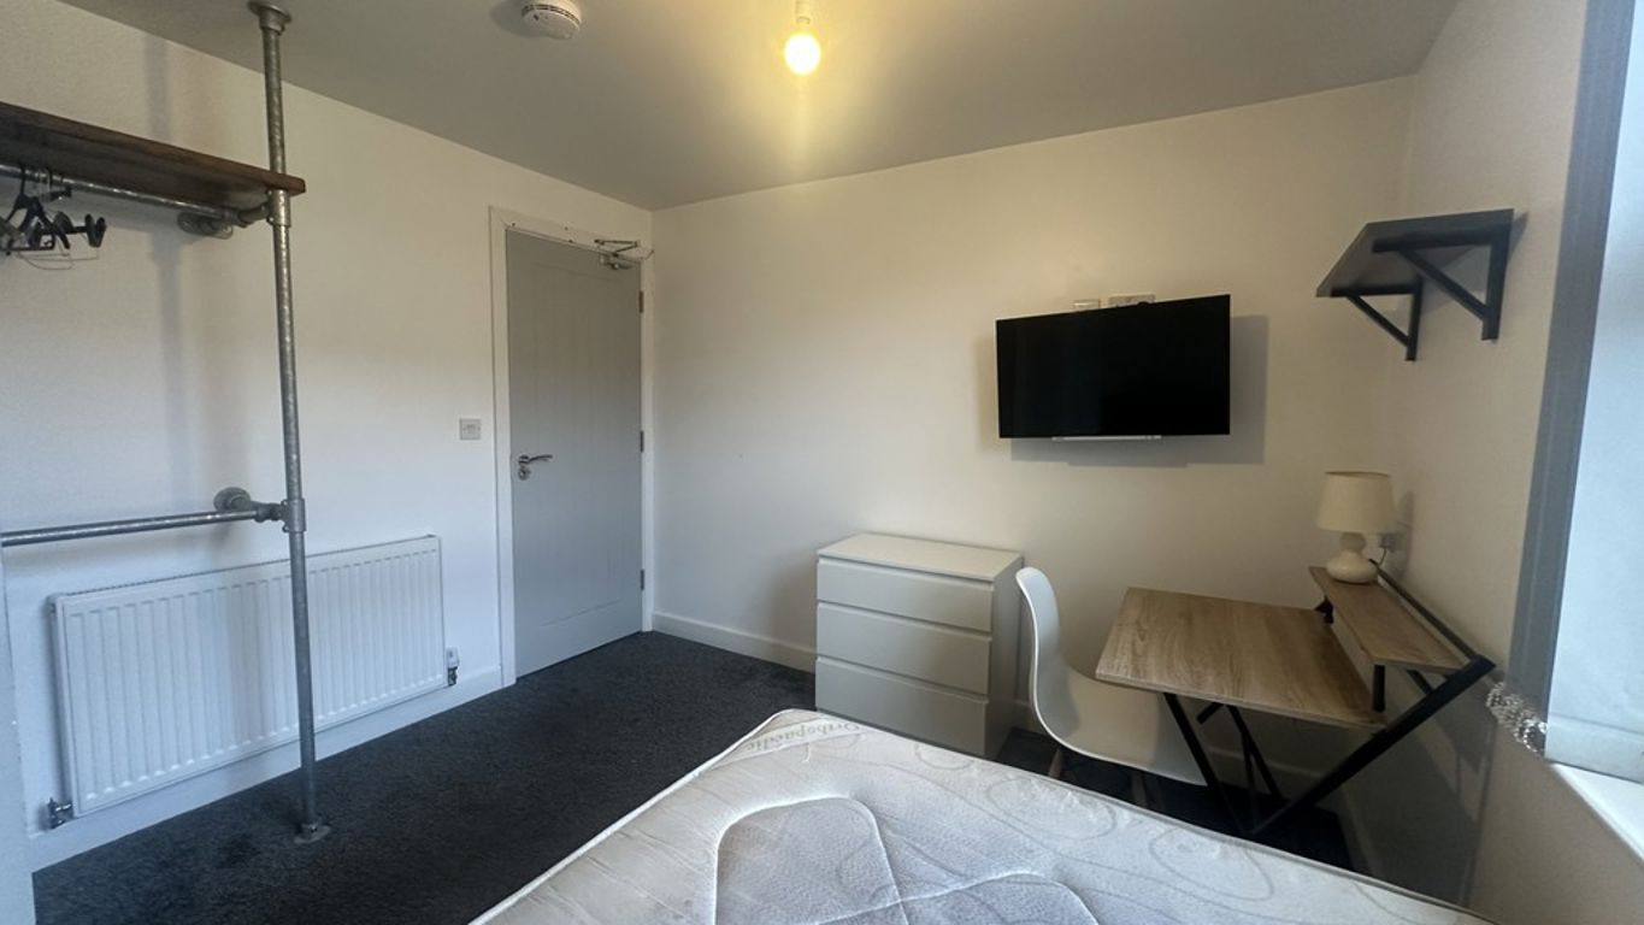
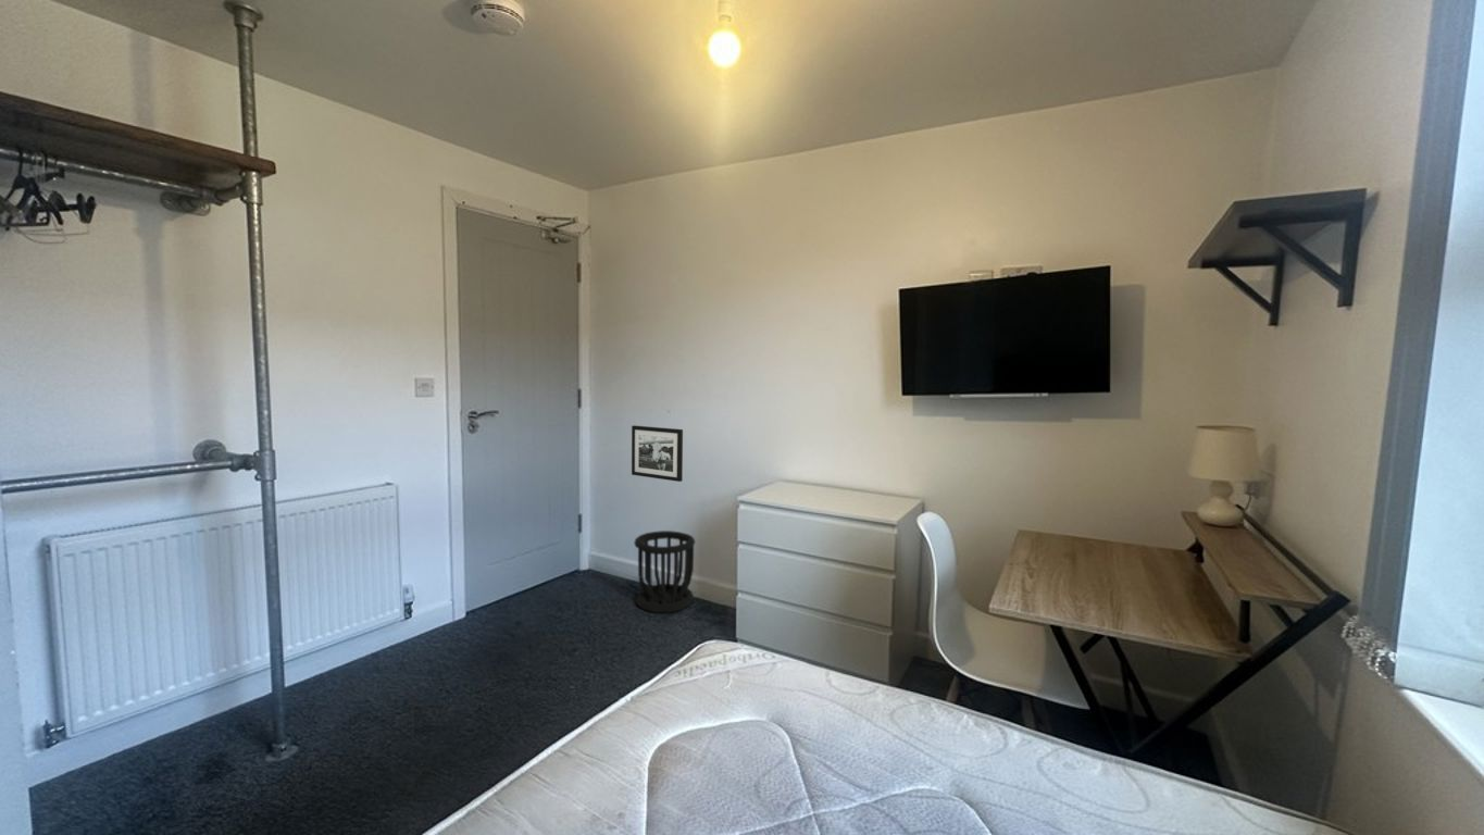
+ wastebasket (664, 570)
+ picture frame (656, 452)
